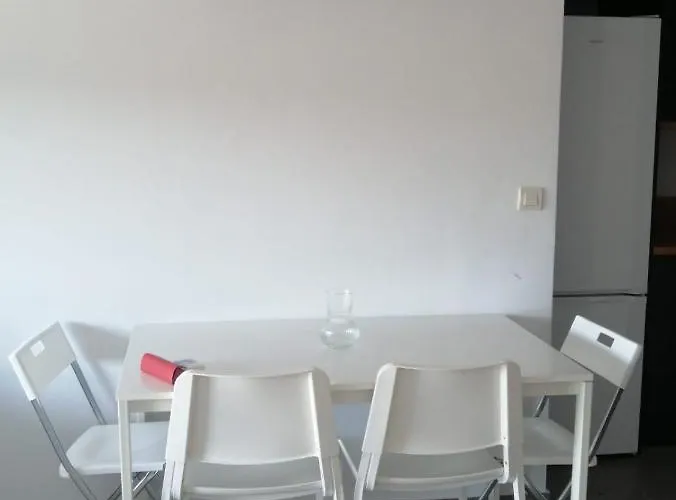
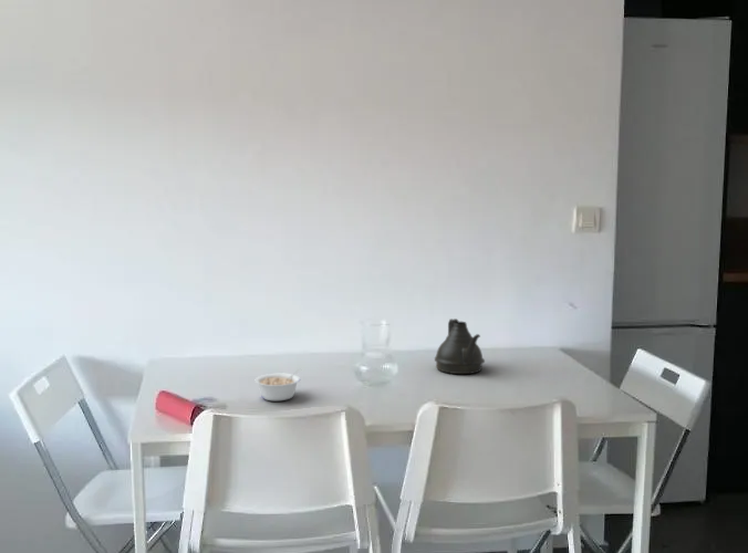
+ teapot (461, 347)
+ legume (278, 385)
